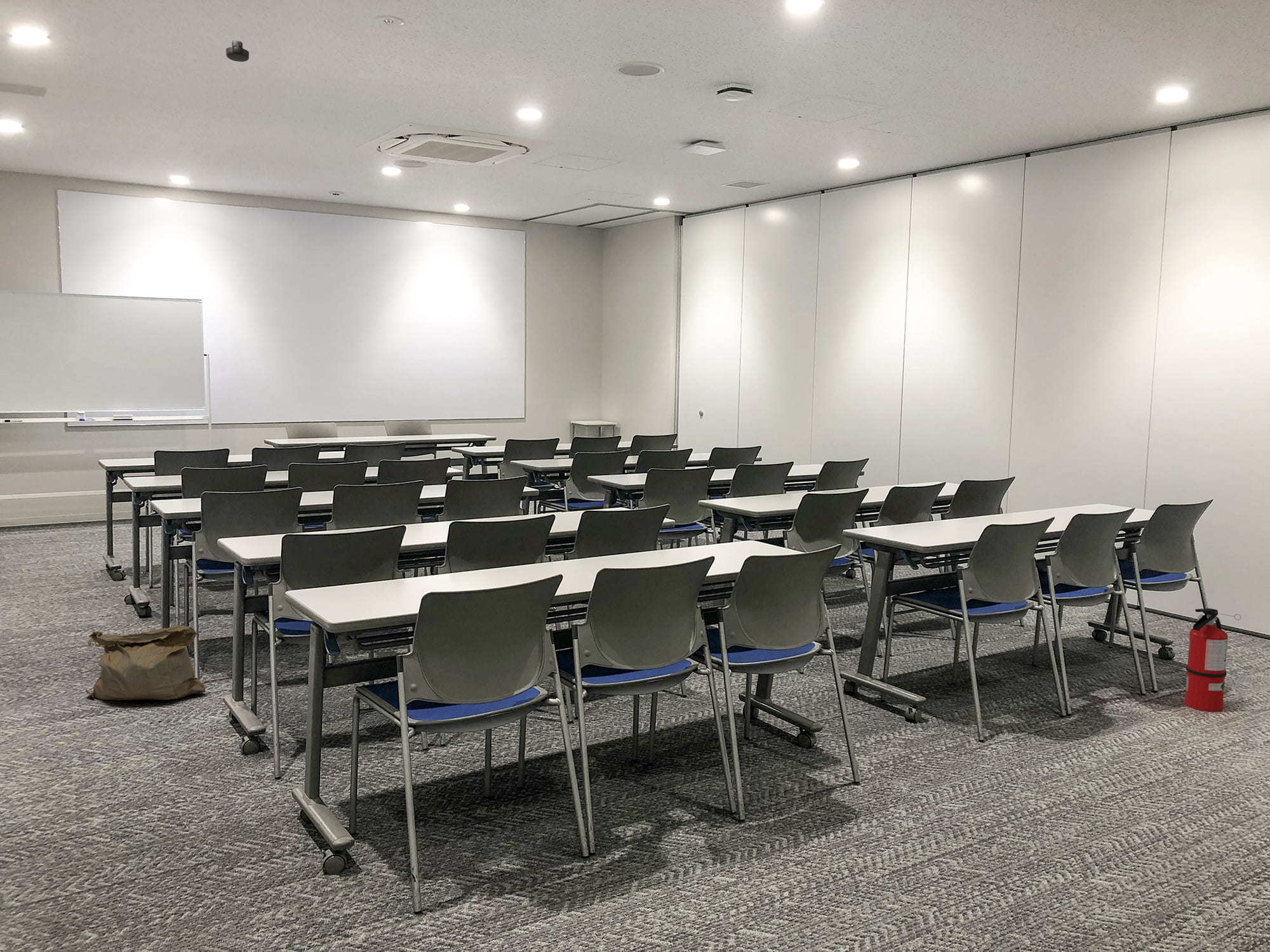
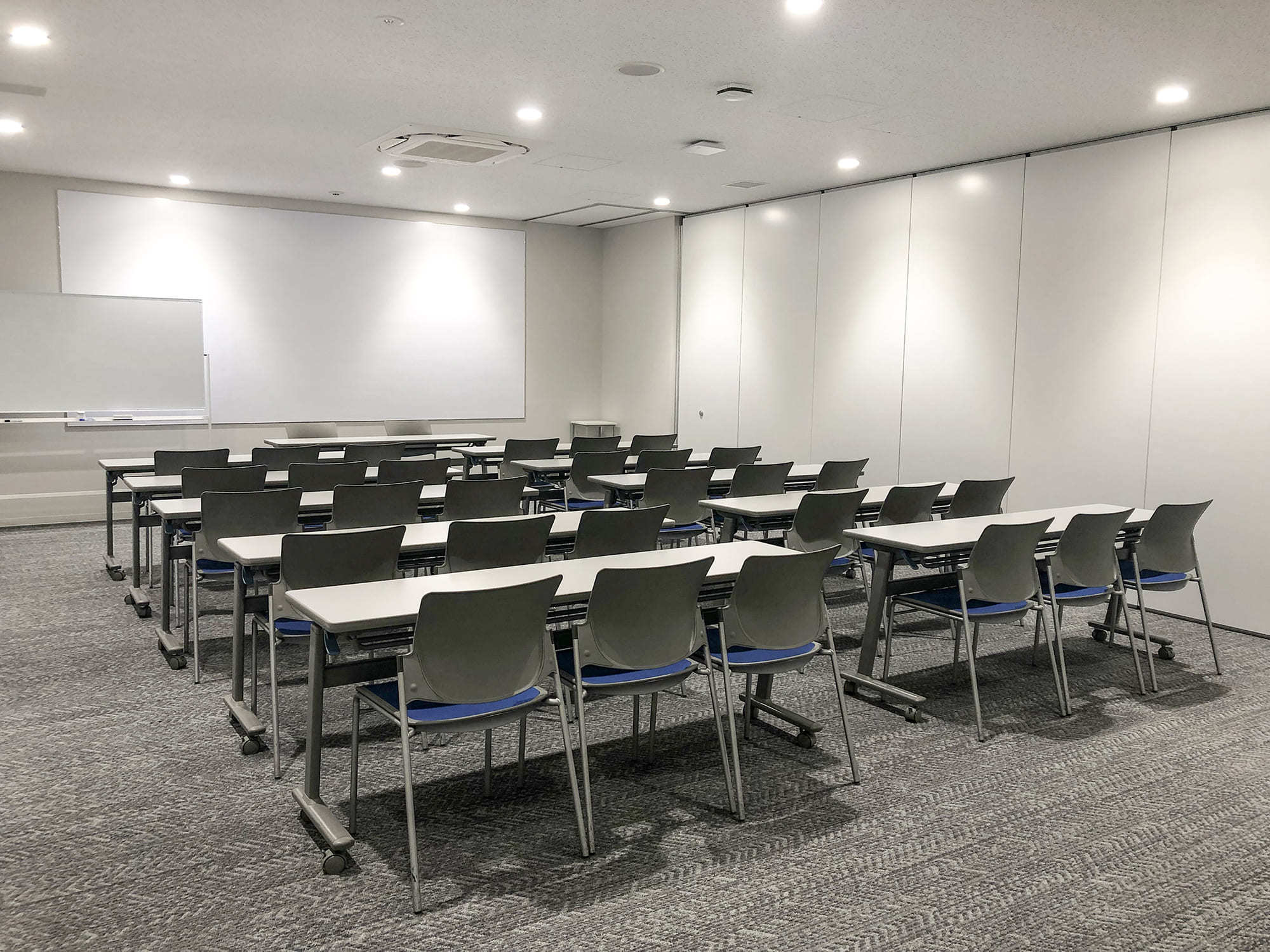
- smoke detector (237, 50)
- fire extinguisher (1212, 658)
- bag (145, 661)
